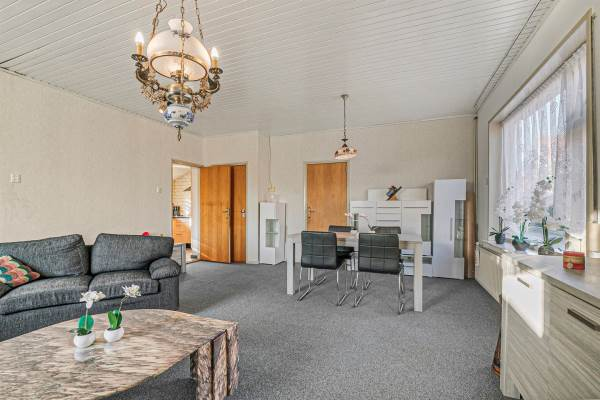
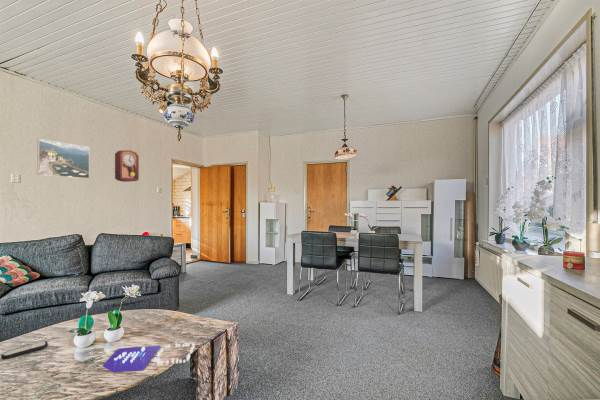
+ board game (150, 352)
+ pendulum clock (127, 166)
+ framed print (65, 160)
+ remote control (25, 349)
